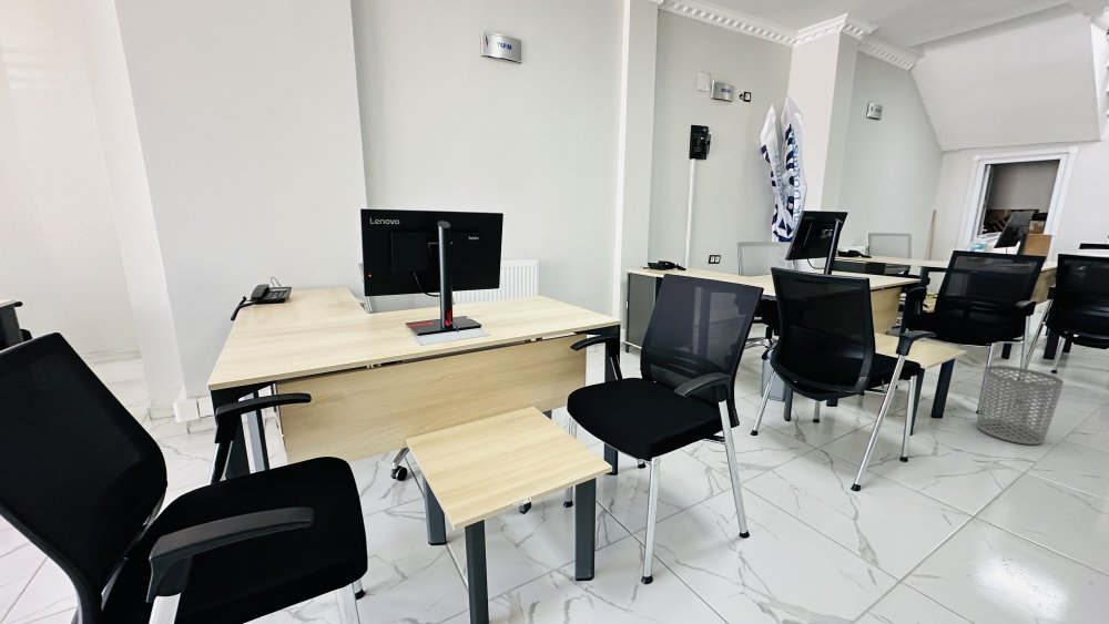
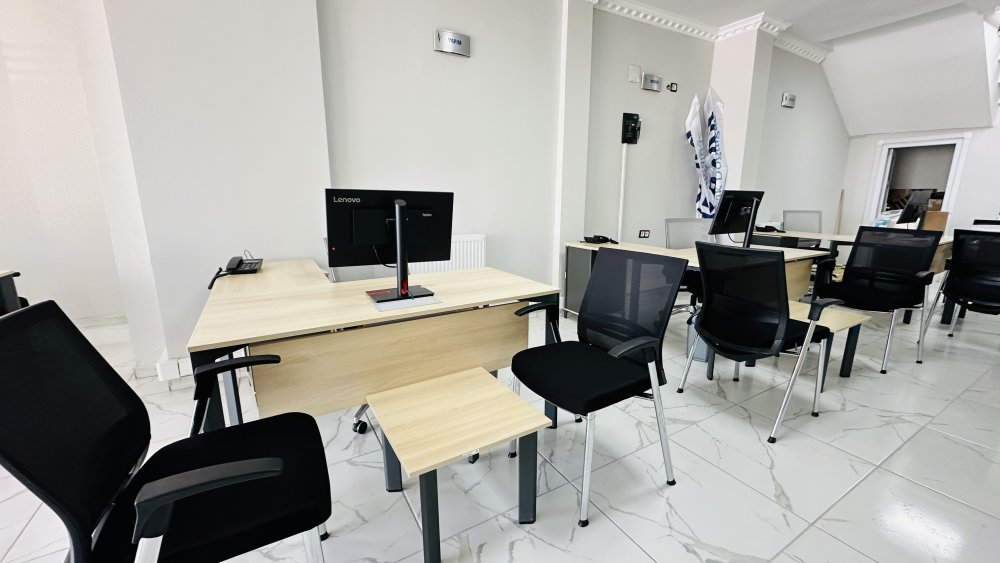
- waste bin (1015, 403)
